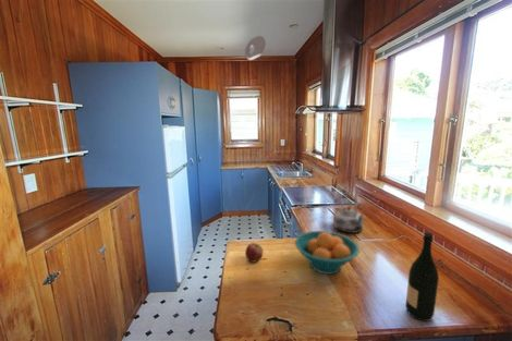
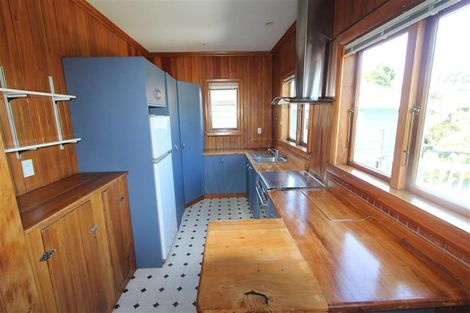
- fruit bowl (326, 249)
- wine bottle (423, 273)
- apple (254, 252)
- kettle (351, 214)
- ceiling light (254, 47)
